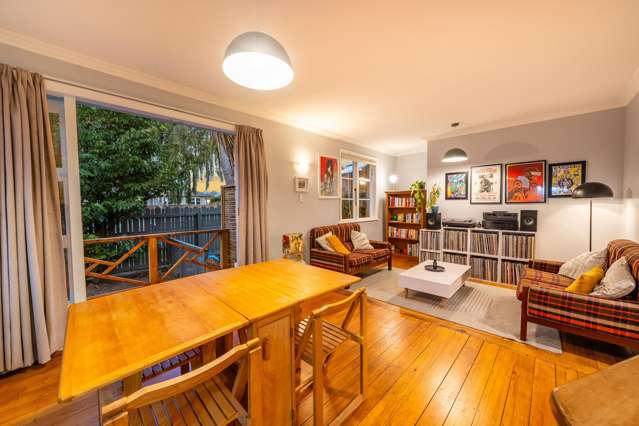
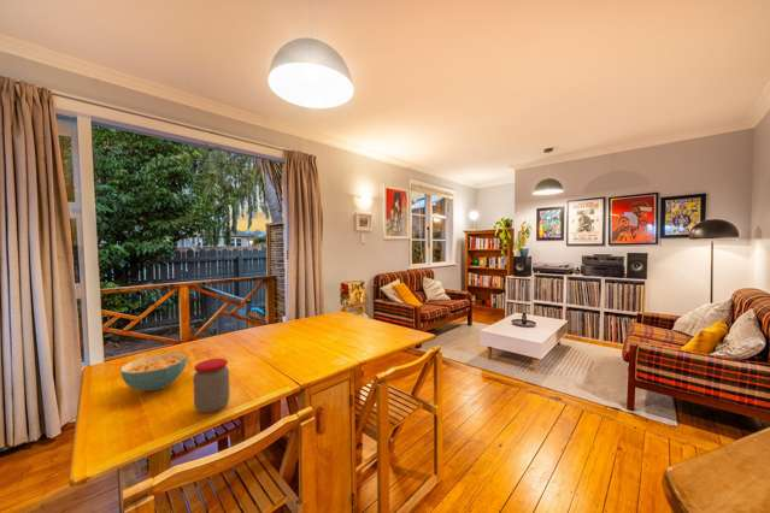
+ cereal bowl (155, 375)
+ jar (211, 384)
